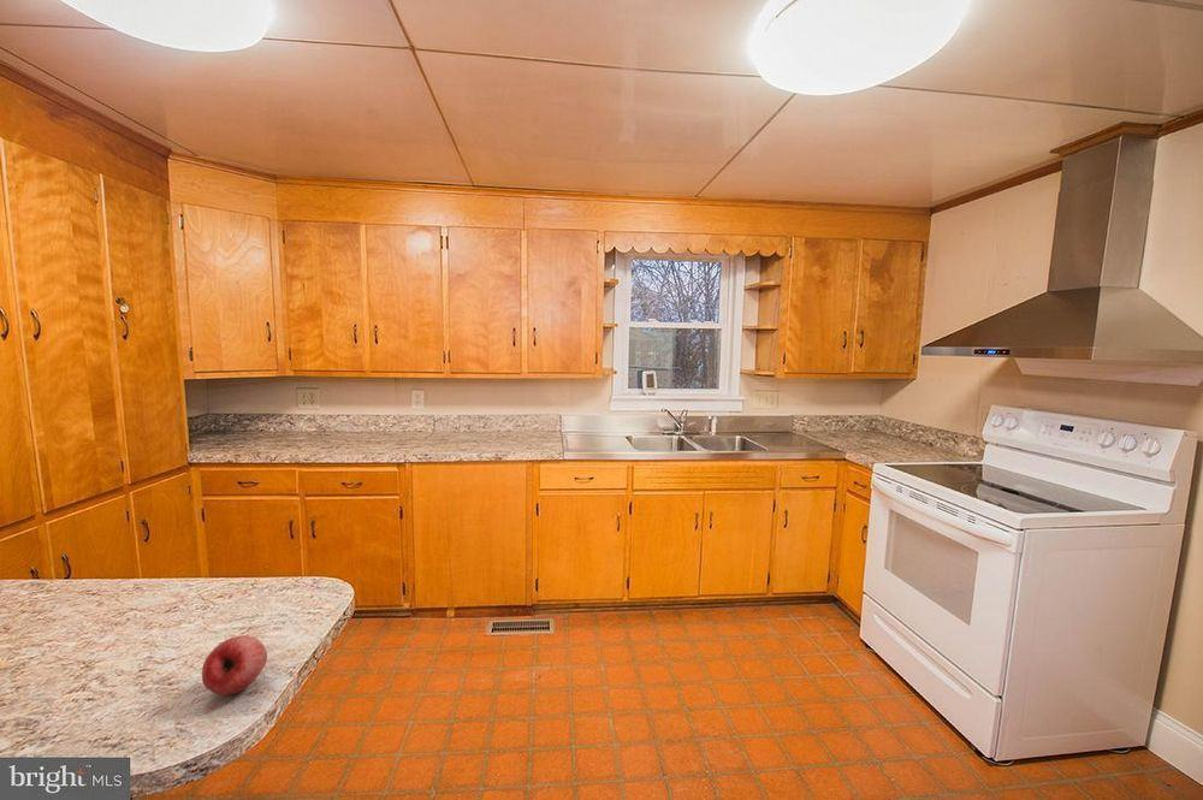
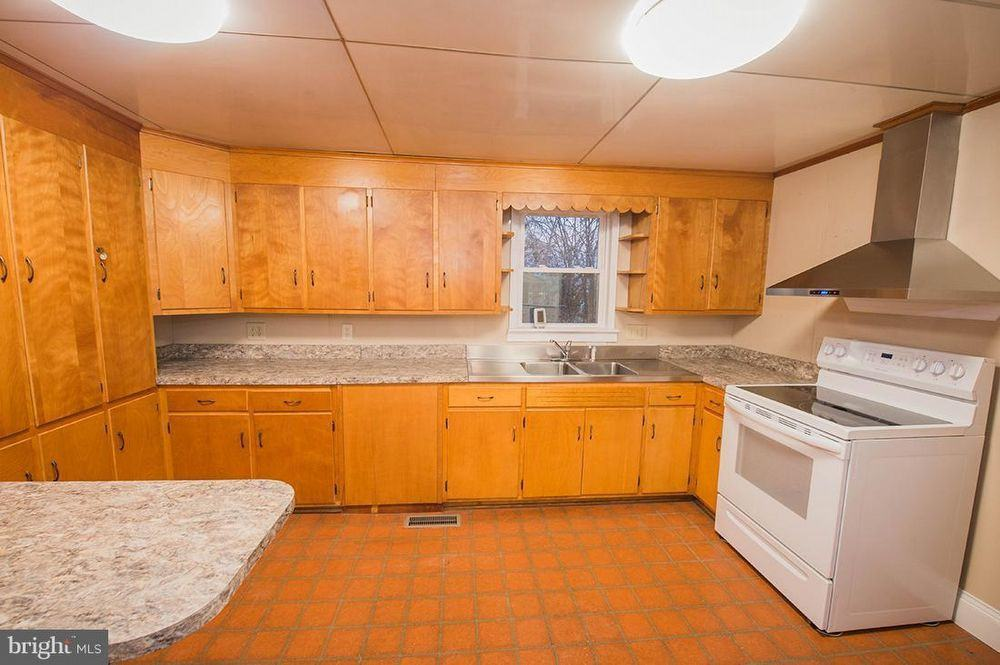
- fruit (236, 663)
